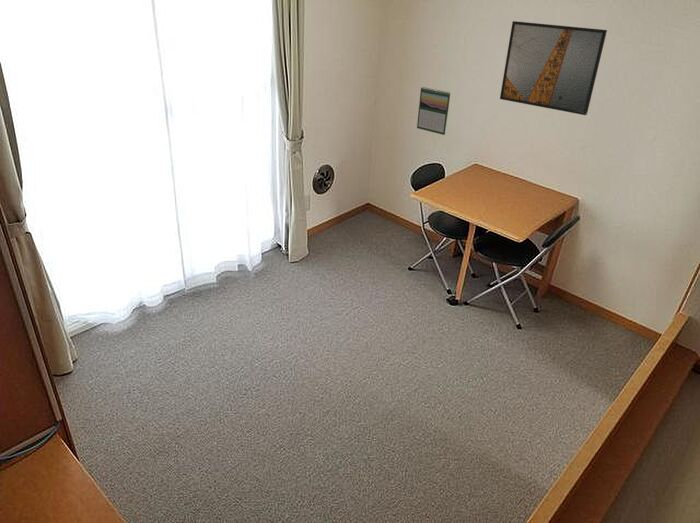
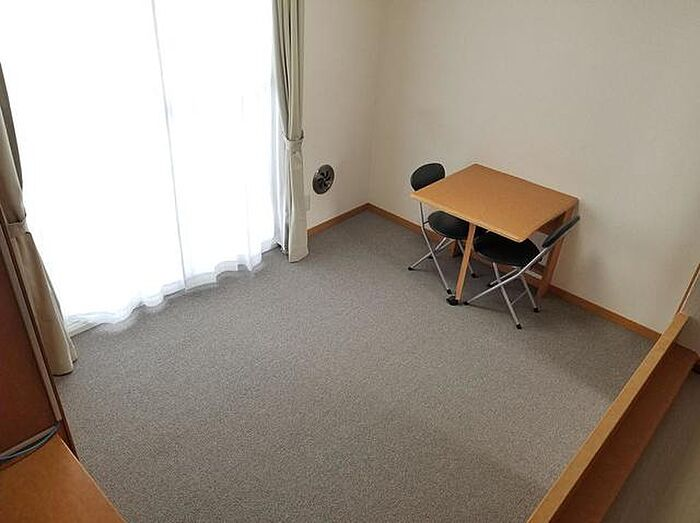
- calendar (433, 110)
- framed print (549, 67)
